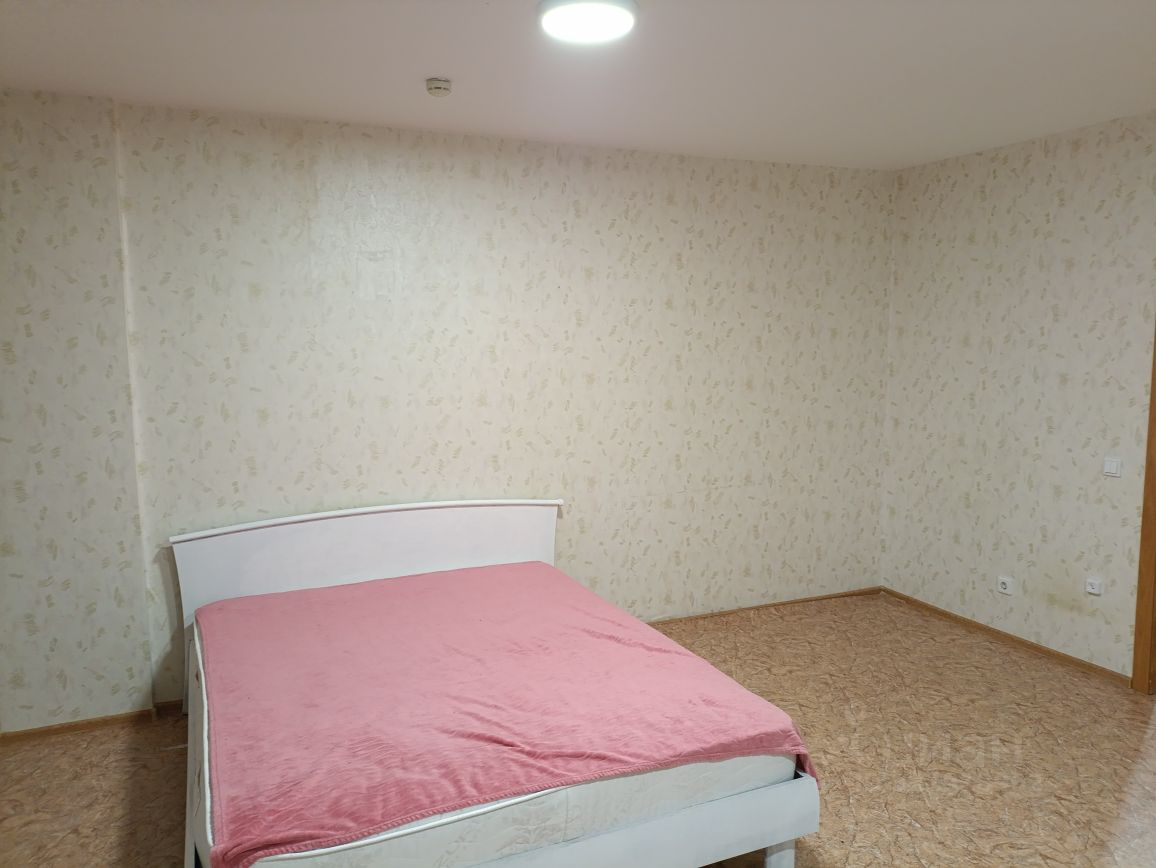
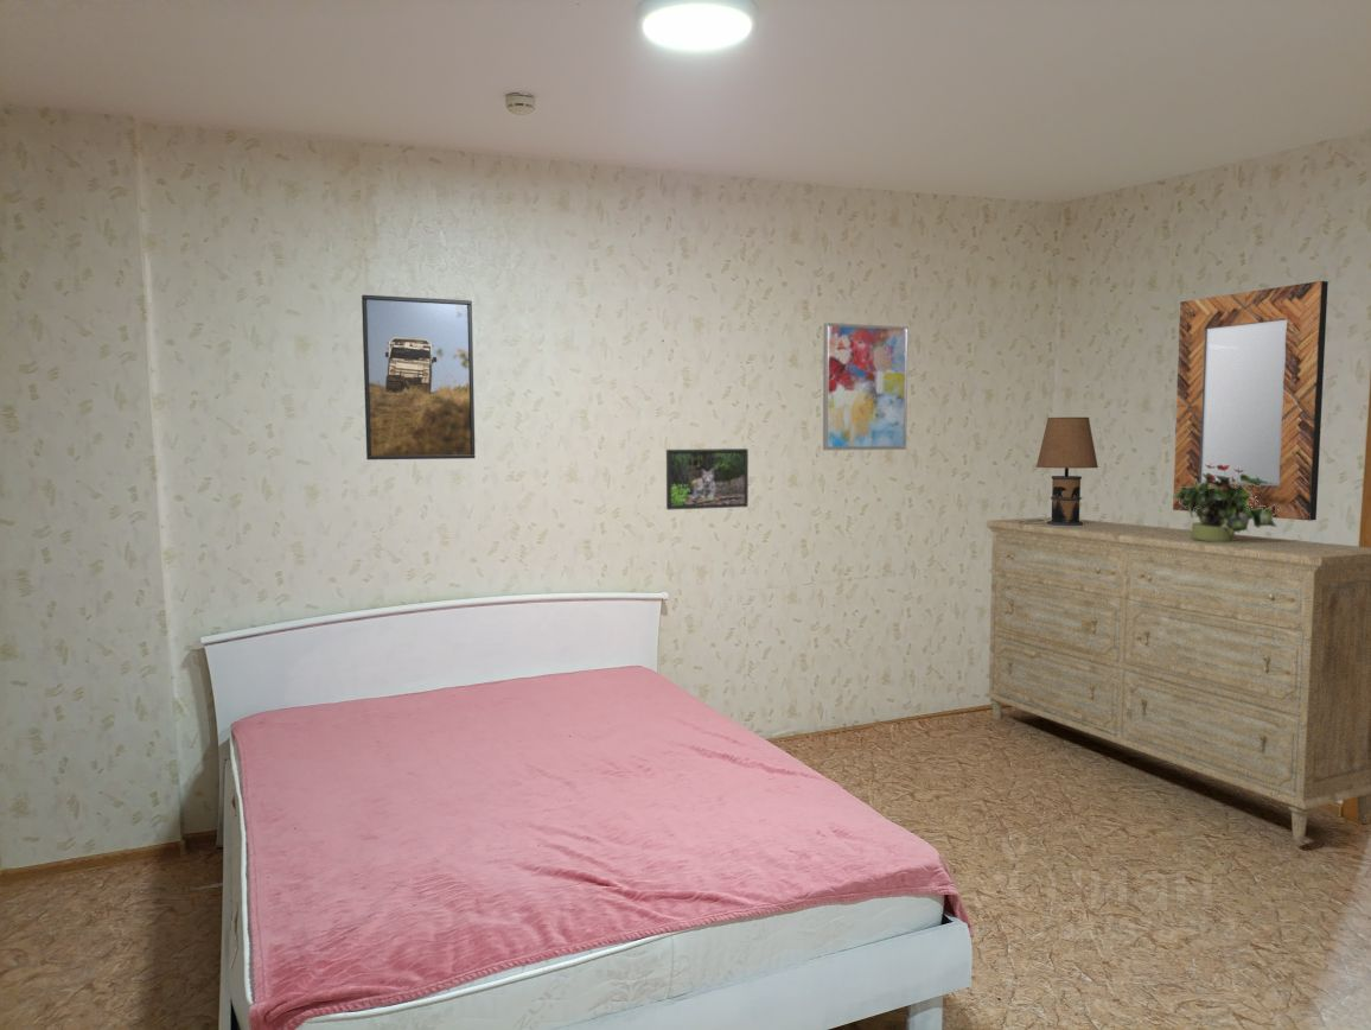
+ wall art (866, 387)
+ home mirror (1243, 405)
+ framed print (707, 478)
+ potted plant (1224, 501)
+ table lamp (1058, 466)
+ dresser (1156, 650)
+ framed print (420, 379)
